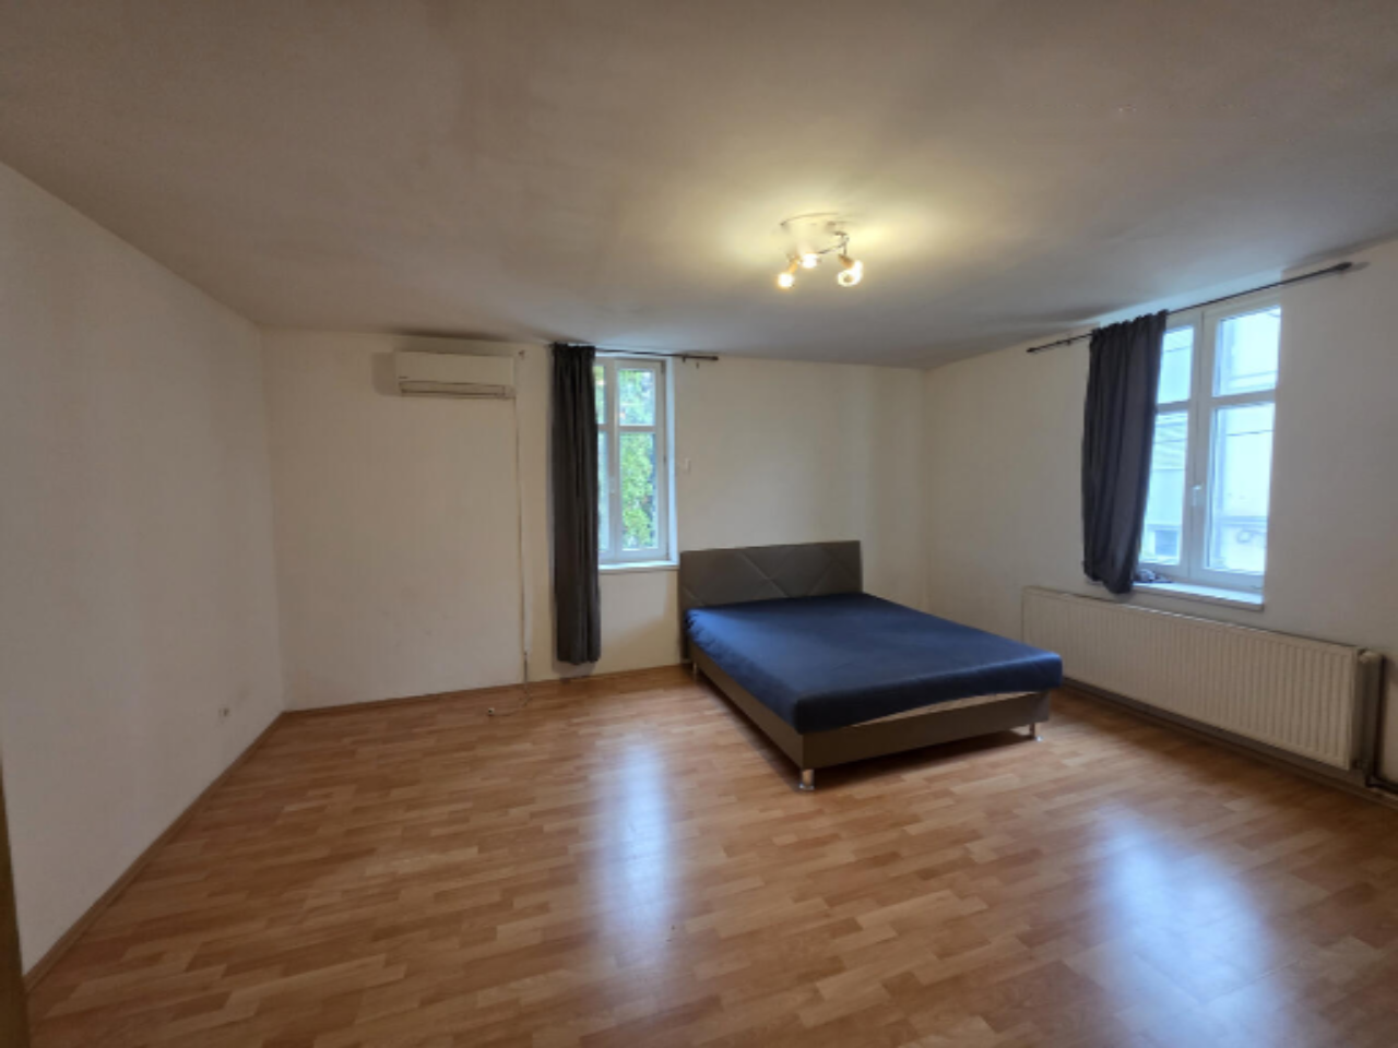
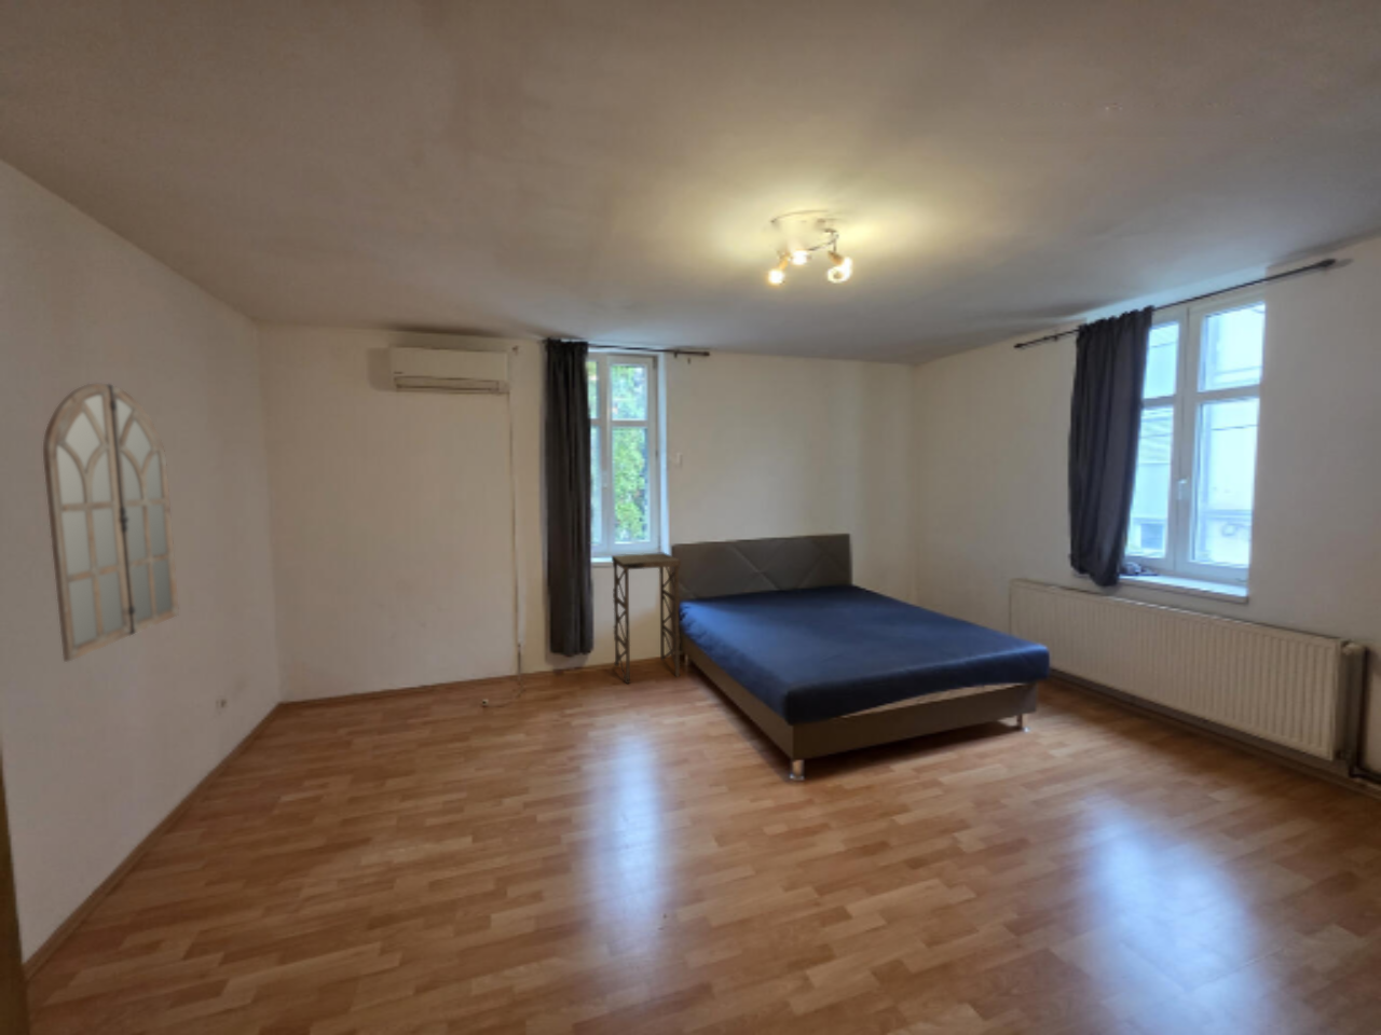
+ pedestal table (660, 614)
+ home mirror (121, 511)
